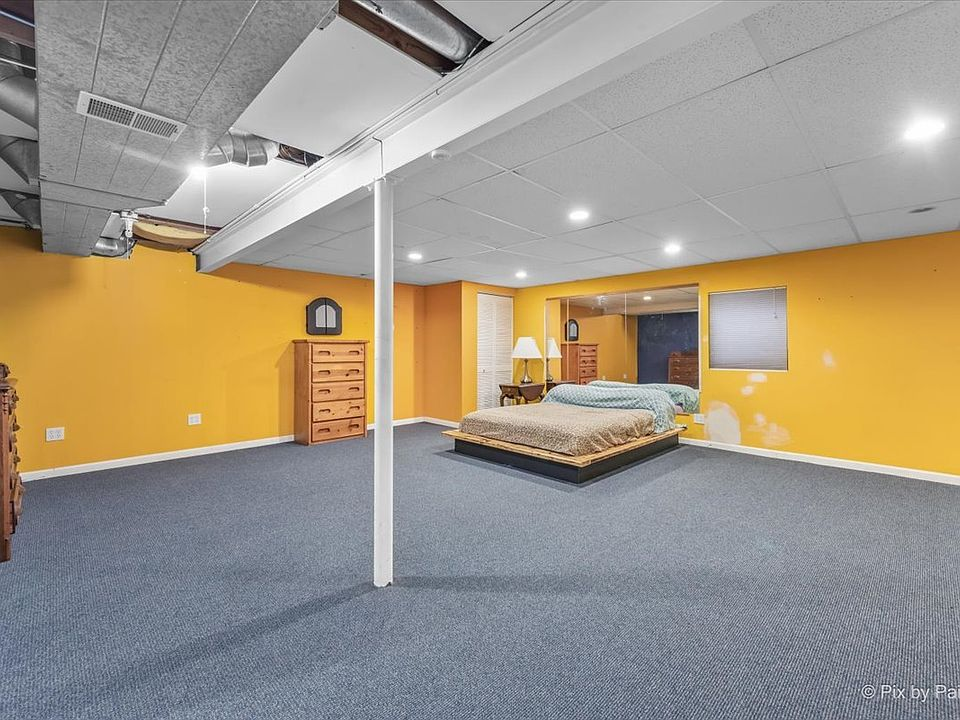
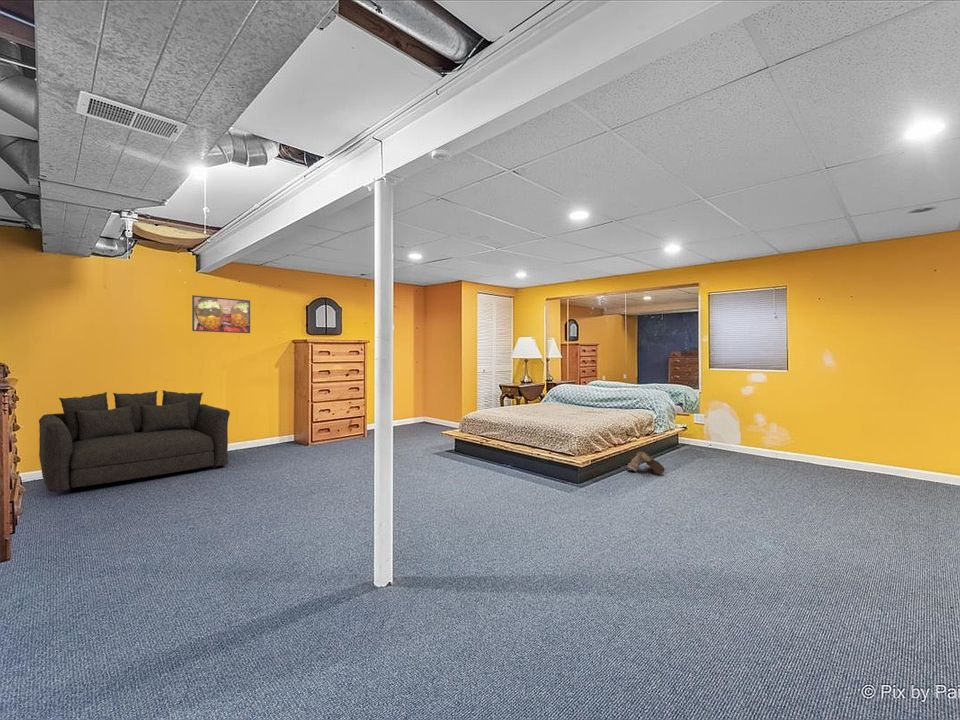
+ boots (648, 460)
+ sofa (140, 432)
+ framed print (222, 315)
